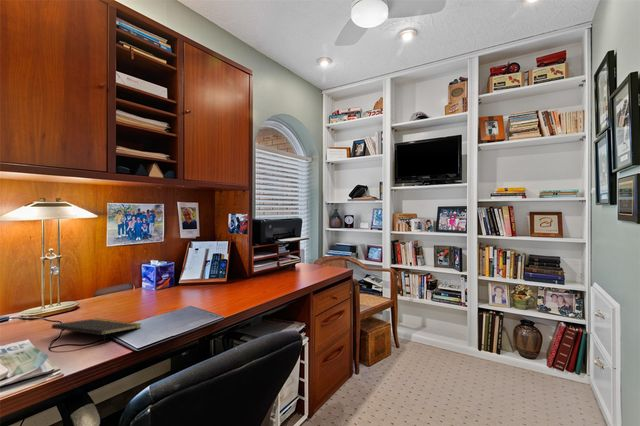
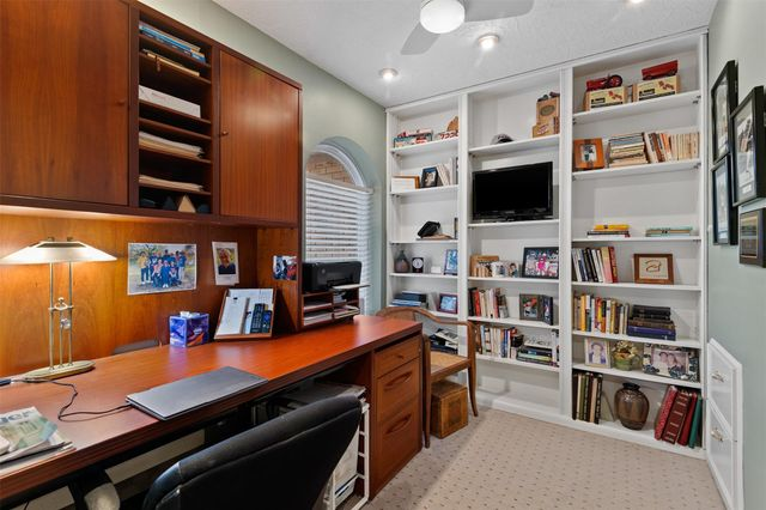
- notepad (98, 326)
